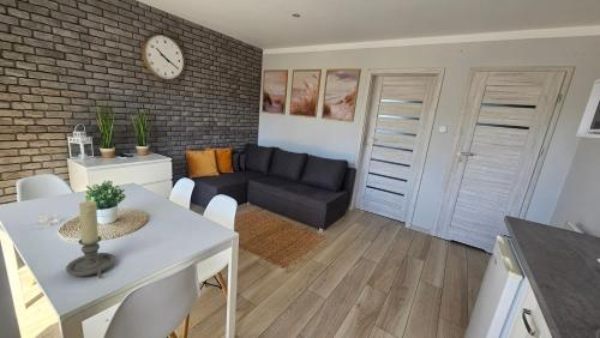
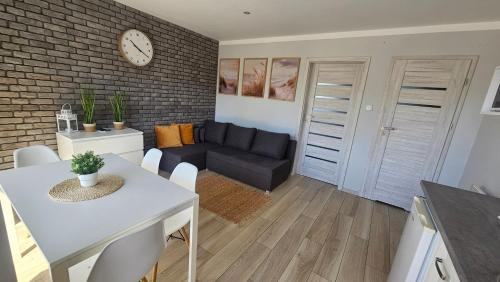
- salt and pepper shaker set (48, 218)
- candle holder (90, 236)
